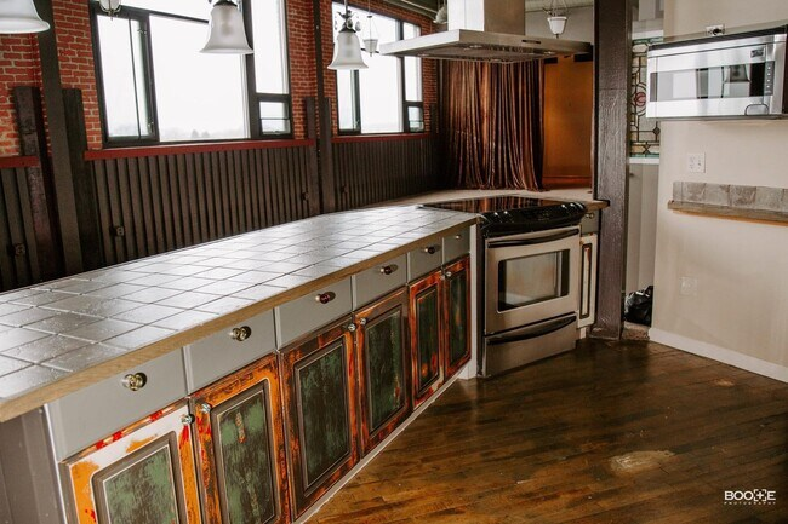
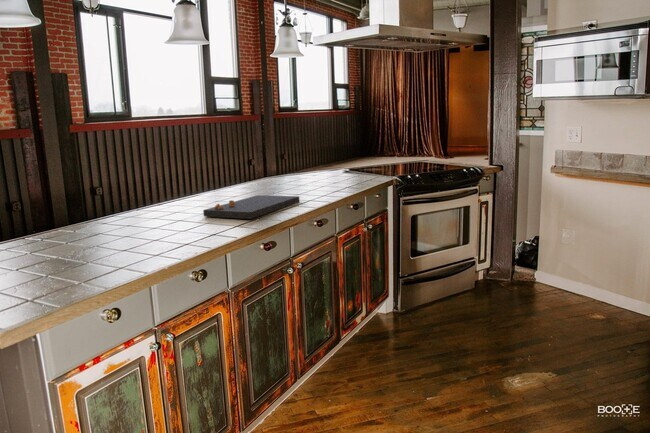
+ cutting board (254, 203)
